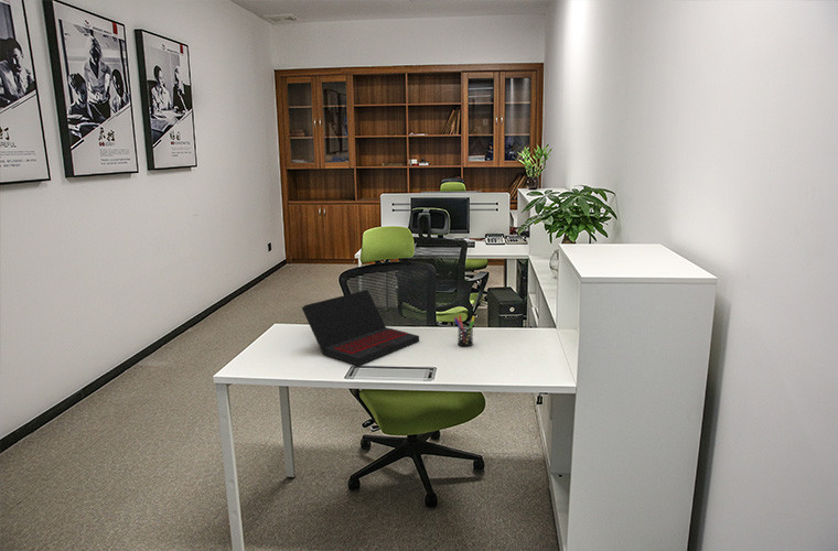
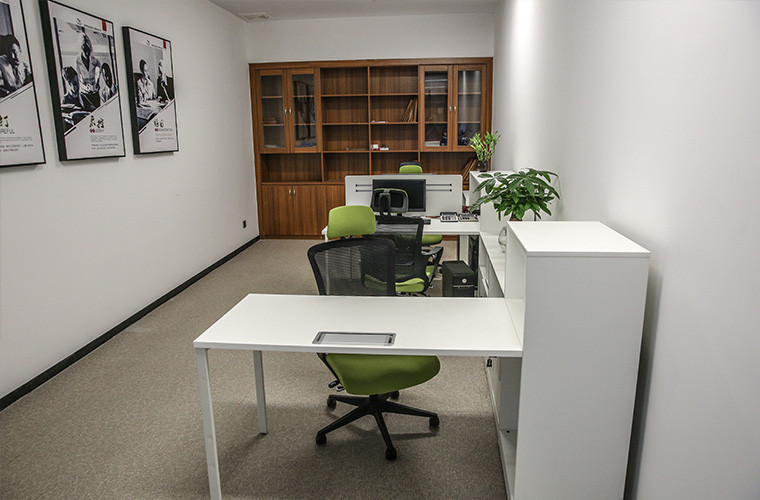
- laptop (361, 323)
- pen holder (465, 329)
